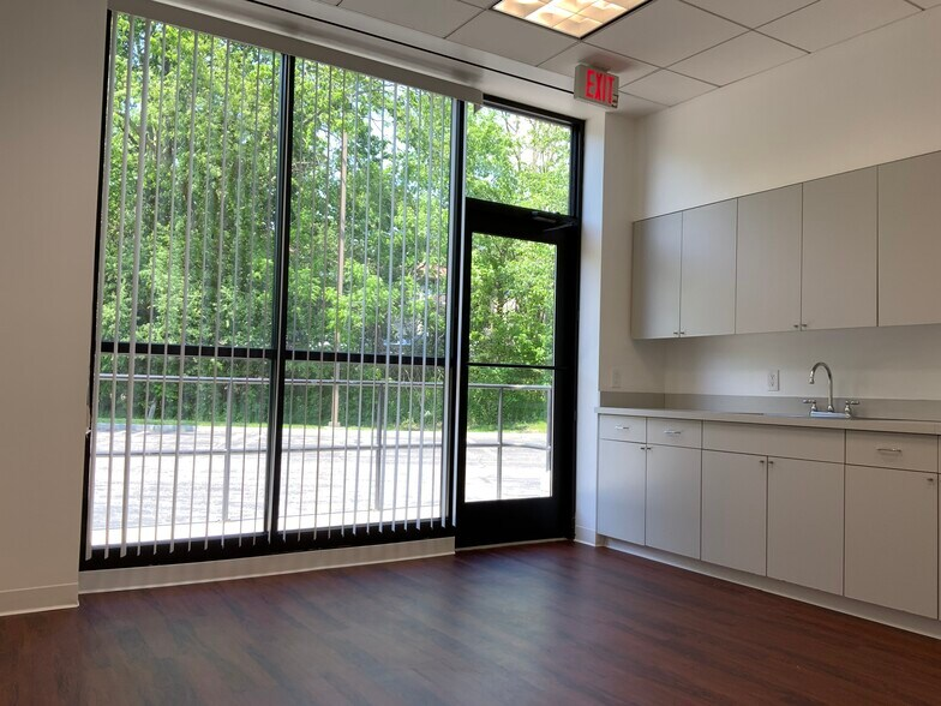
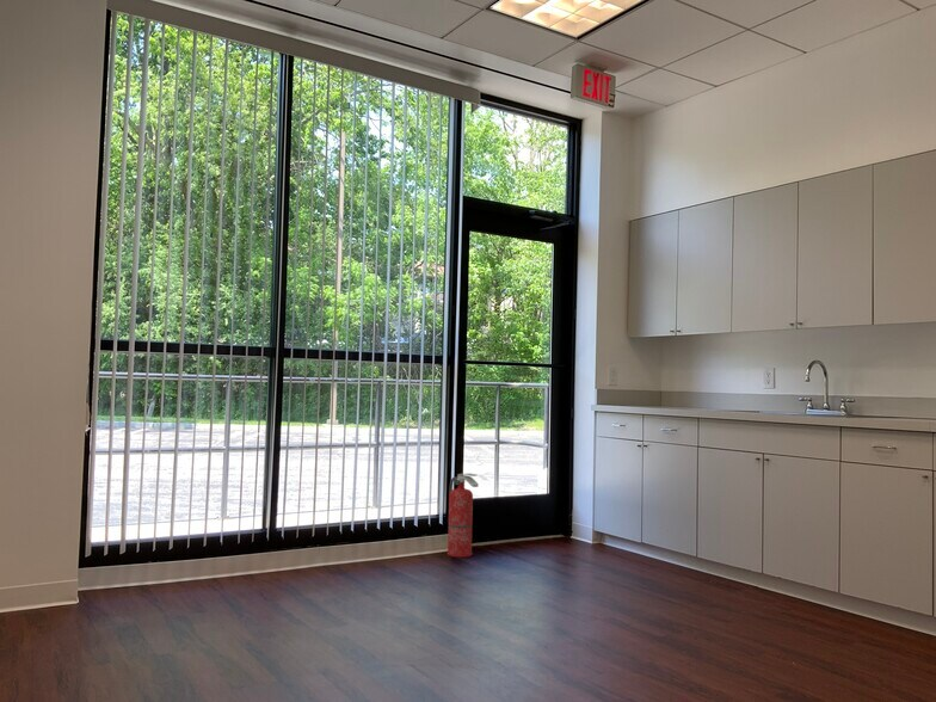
+ fire extinguisher (462, 513)
